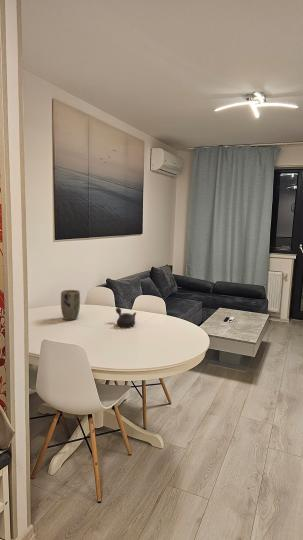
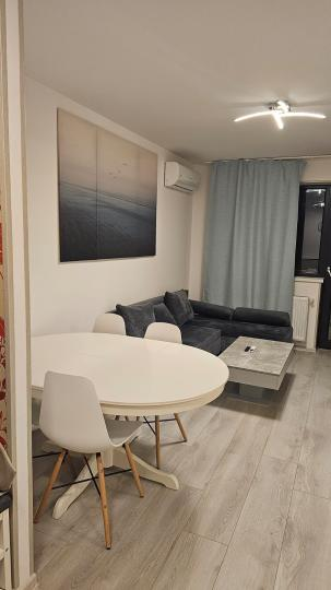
- plant pot (70, 305)
- teapot (124, 316)
